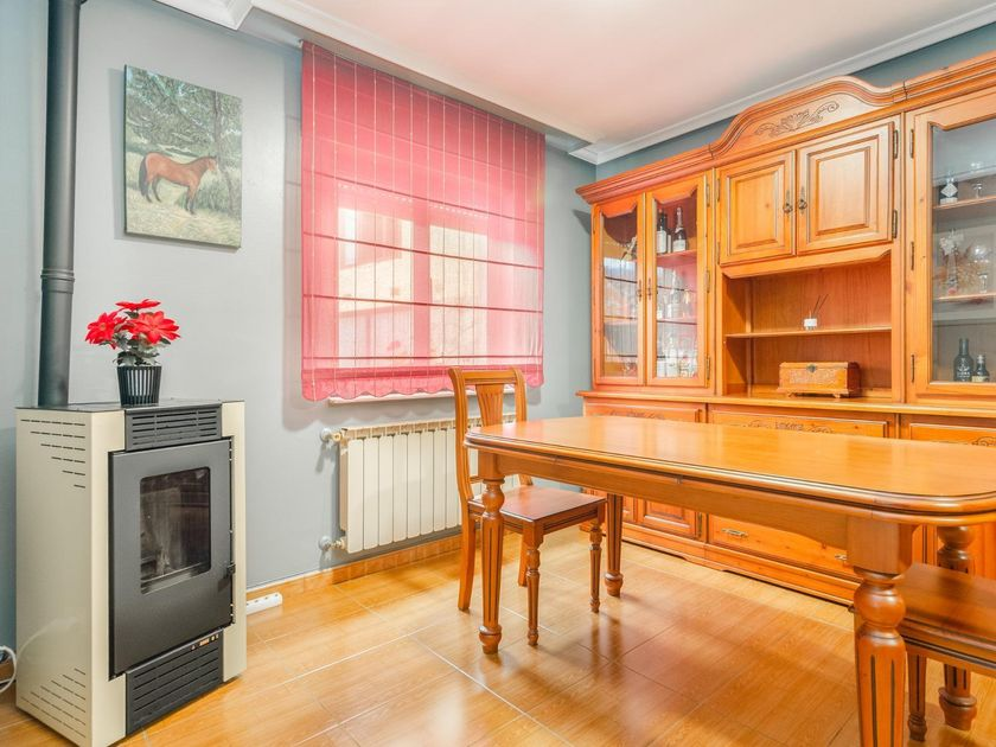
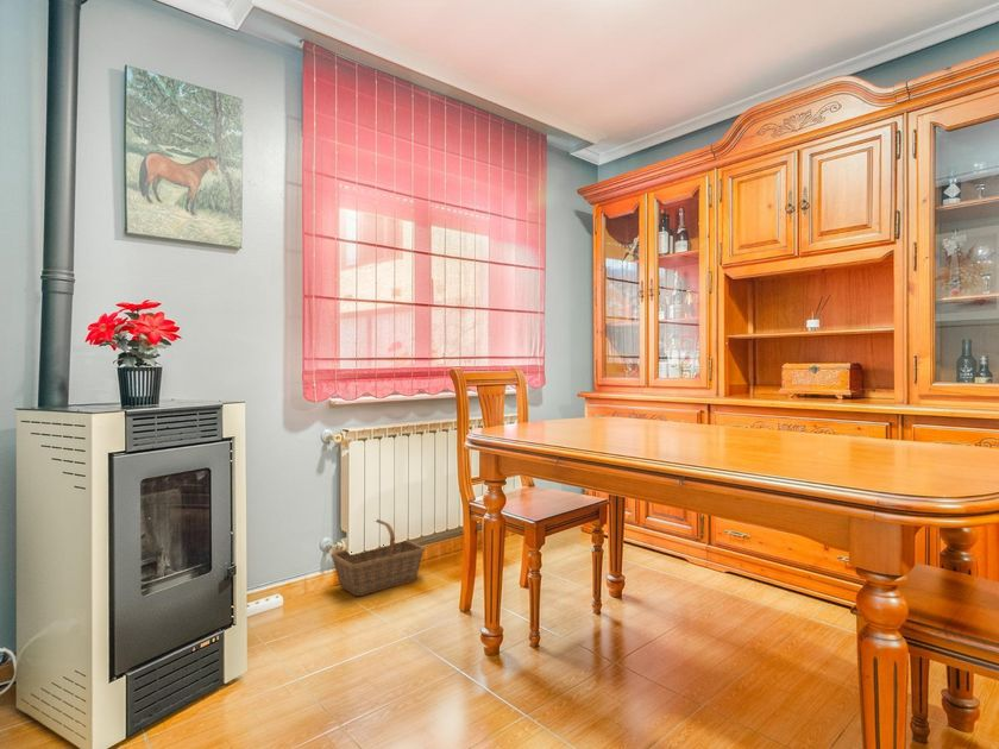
+ basket (378, 552)
